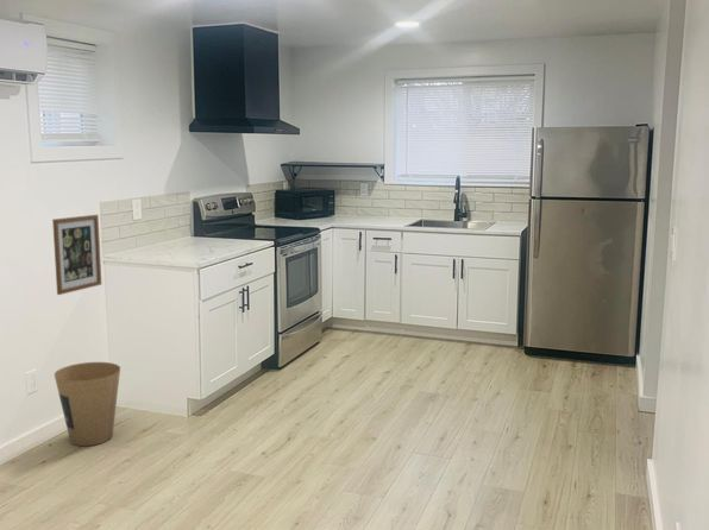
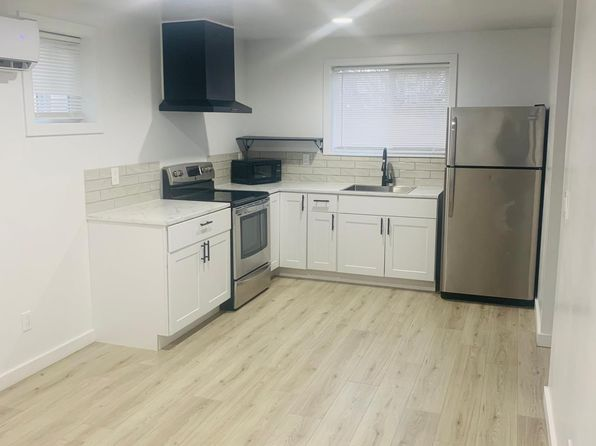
- wall art (77, 253)
- trash can (89, 404)
